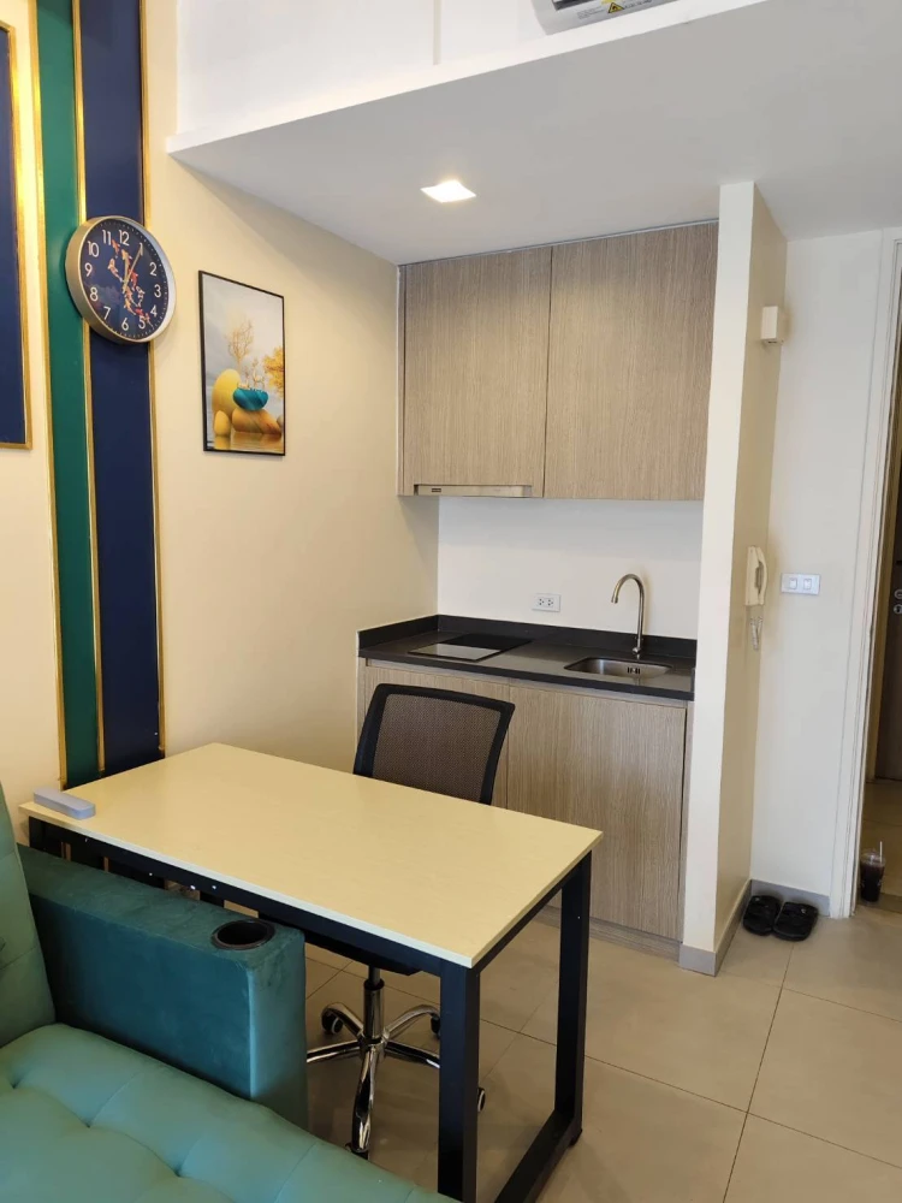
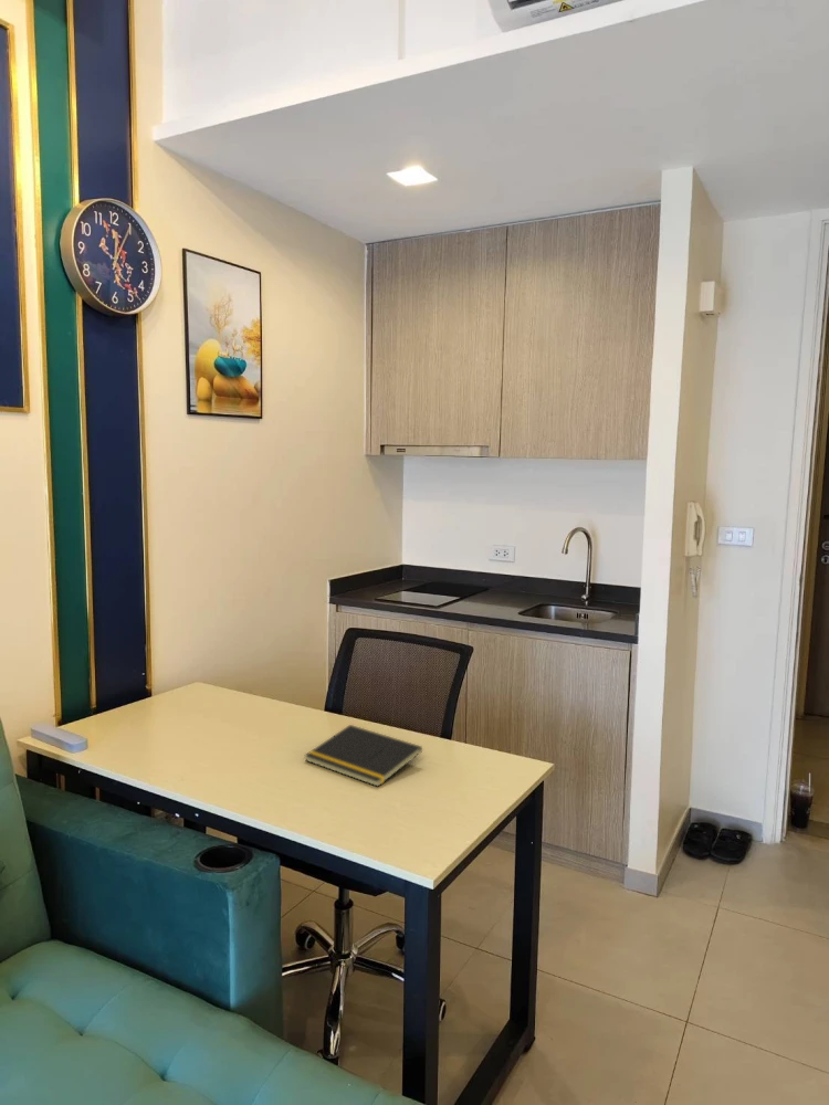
+ notepad (363, 753)
